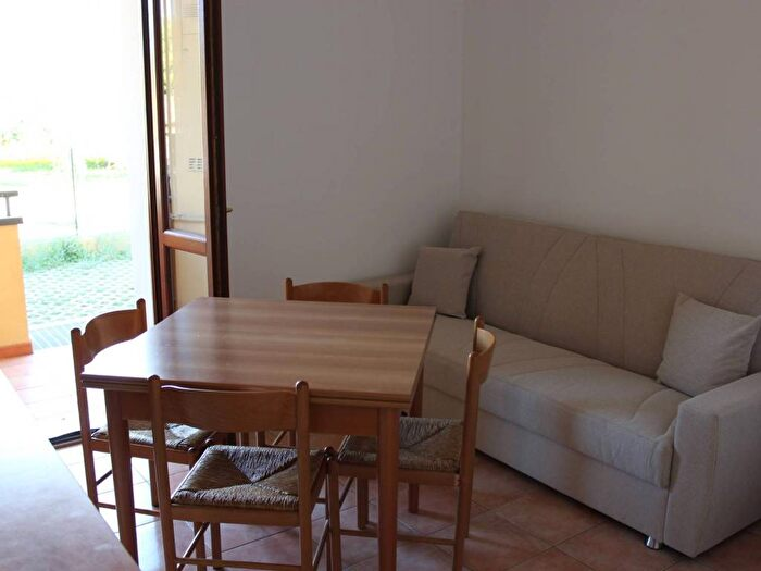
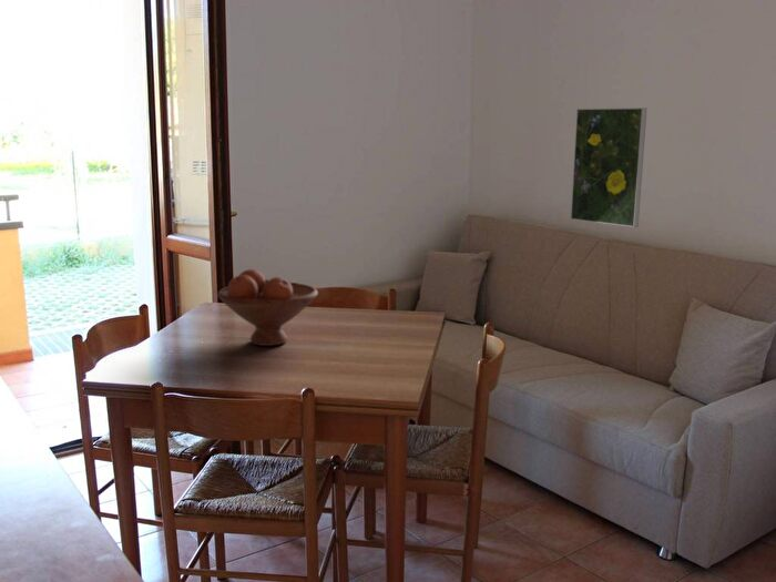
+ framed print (606, 166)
+ fruit bowl (267, 306)
